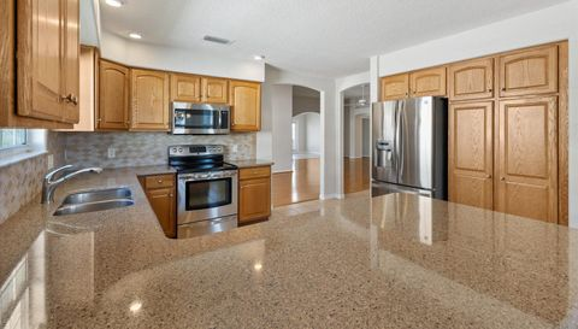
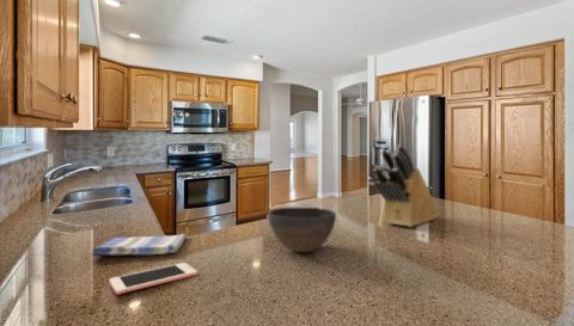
+ dish towel (144, 242)
+ bowl (301, 230)
+ cell phone (154, 276)
+ knife block (407, 184)
